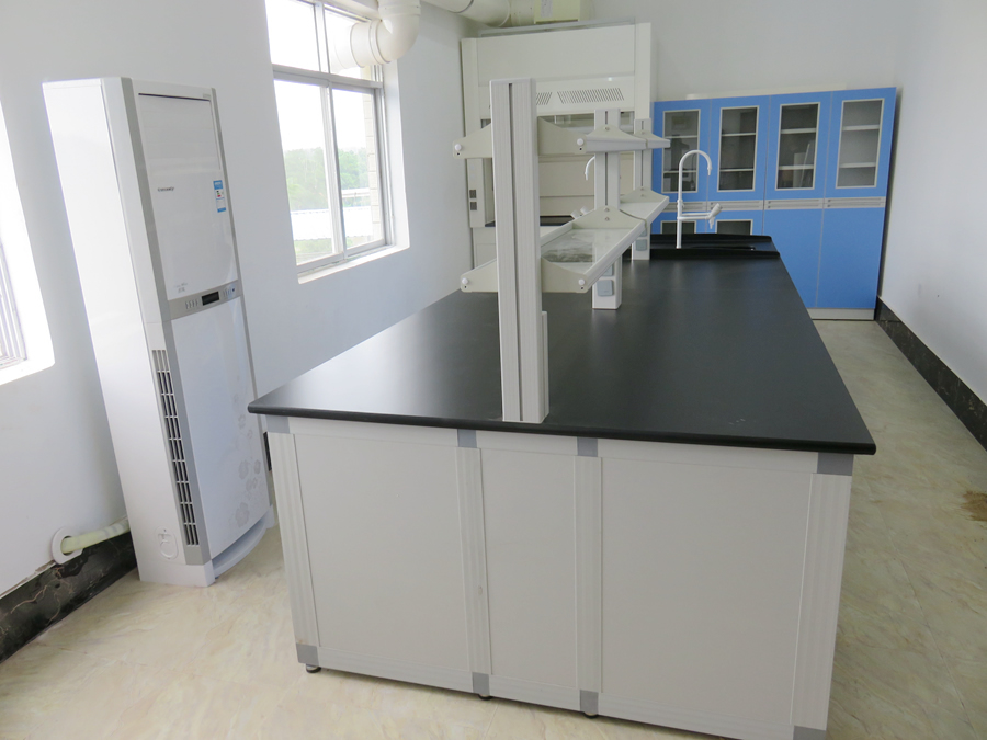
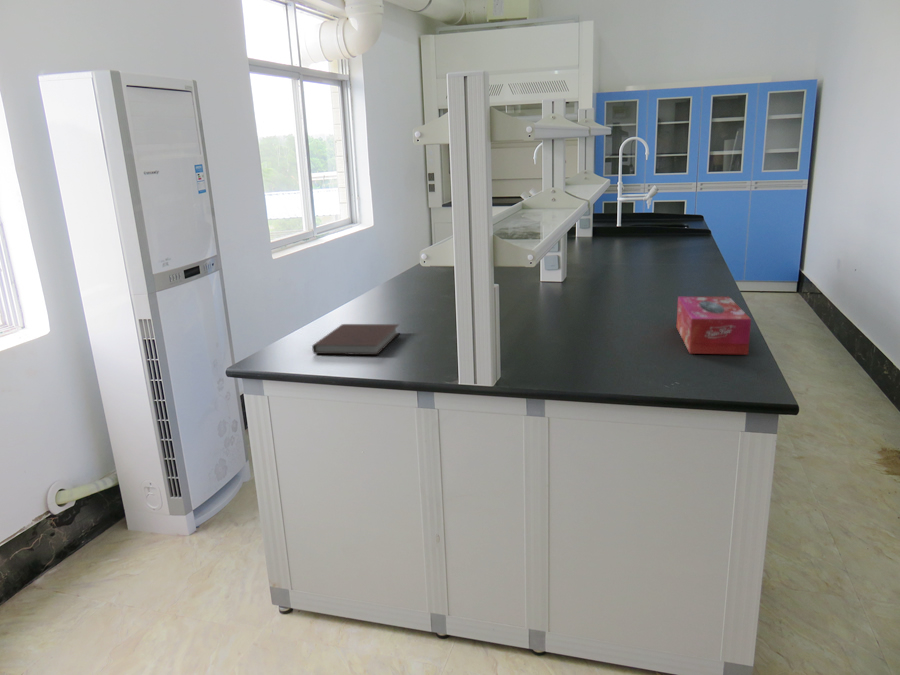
+ notebook (358, 338)
+ tissue box (710, 323)
